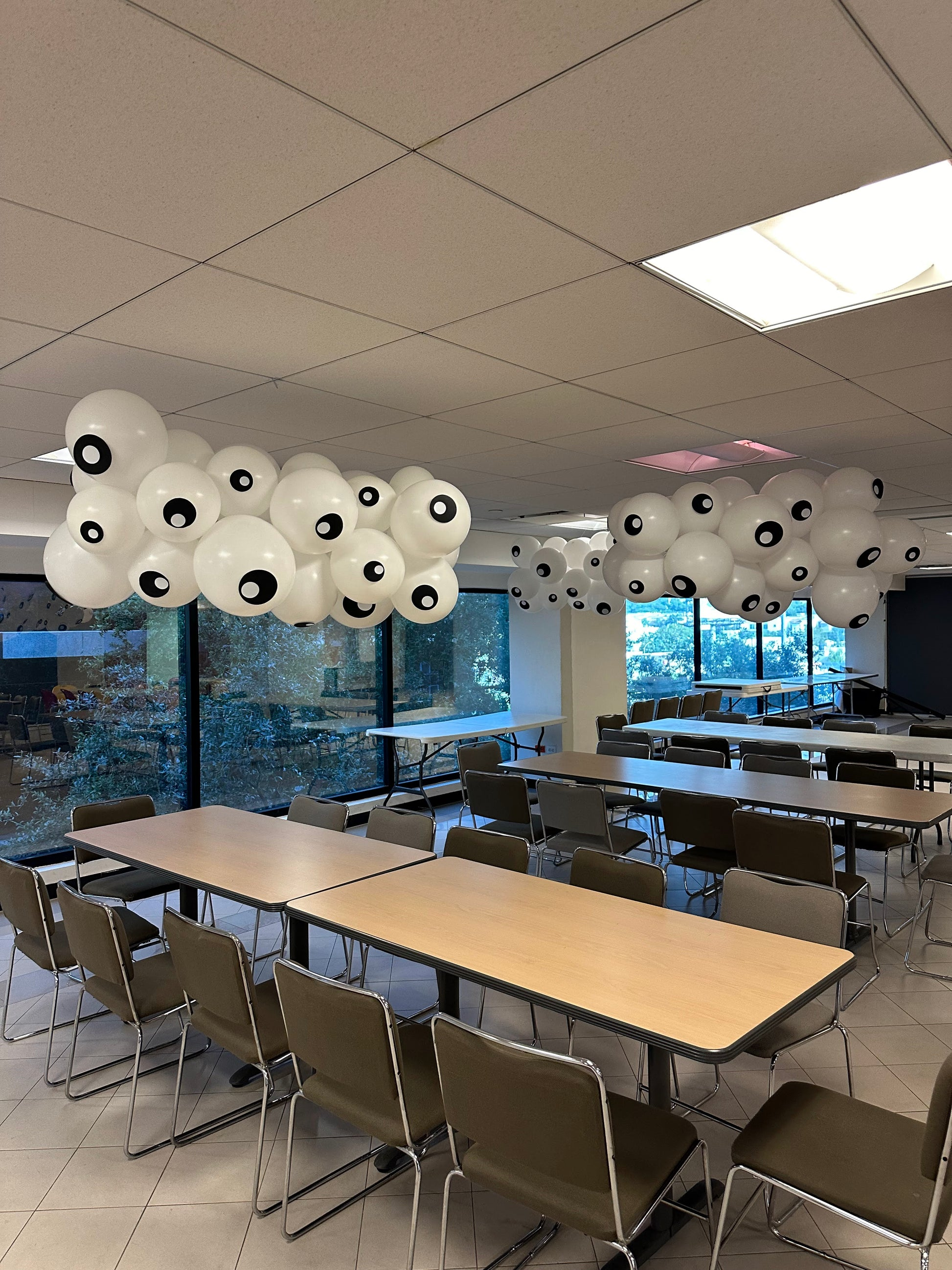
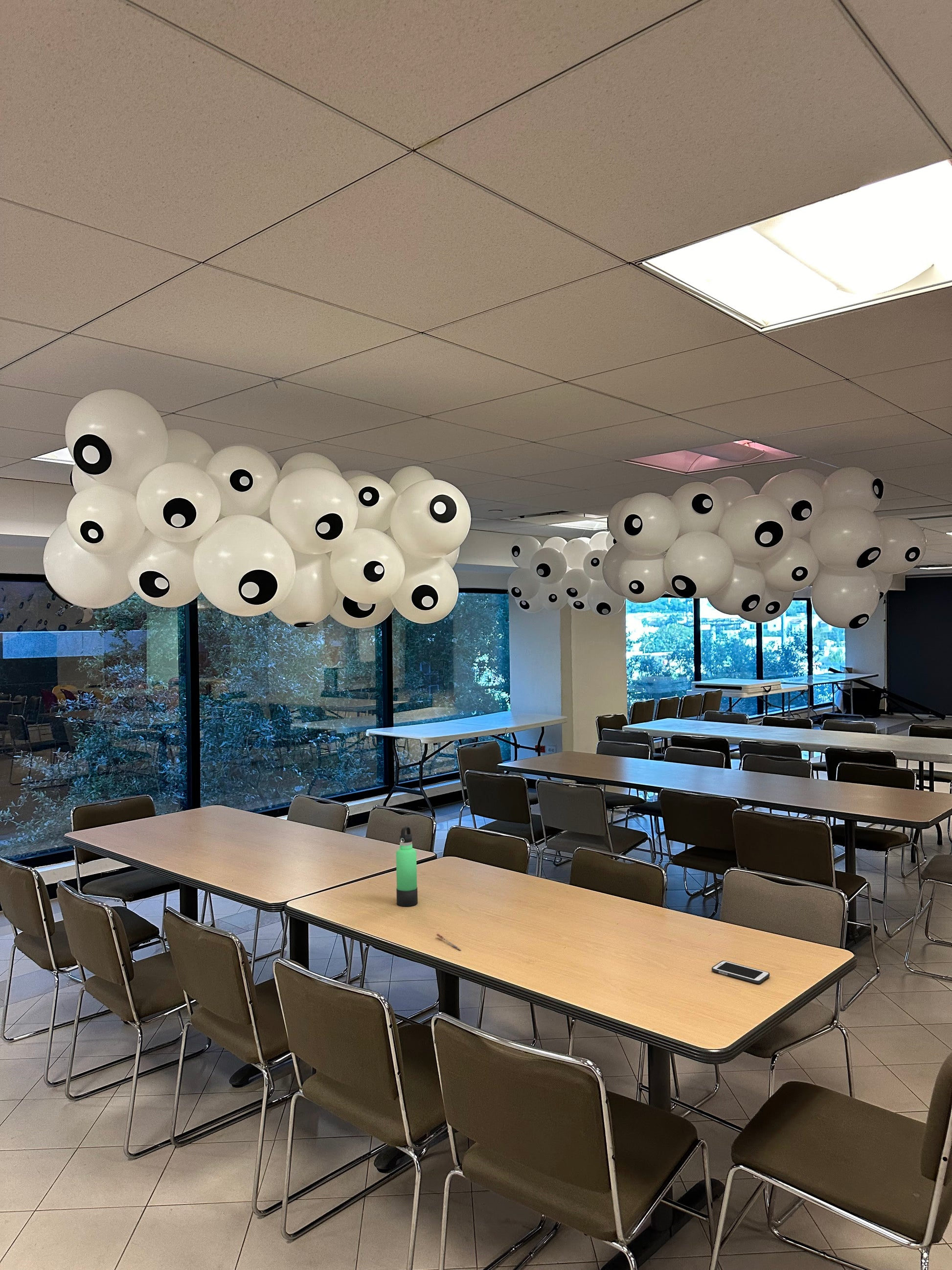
+ thermos bottle (406, 865)
+ cell phone (740, 972)
+ pen (448, 942)
